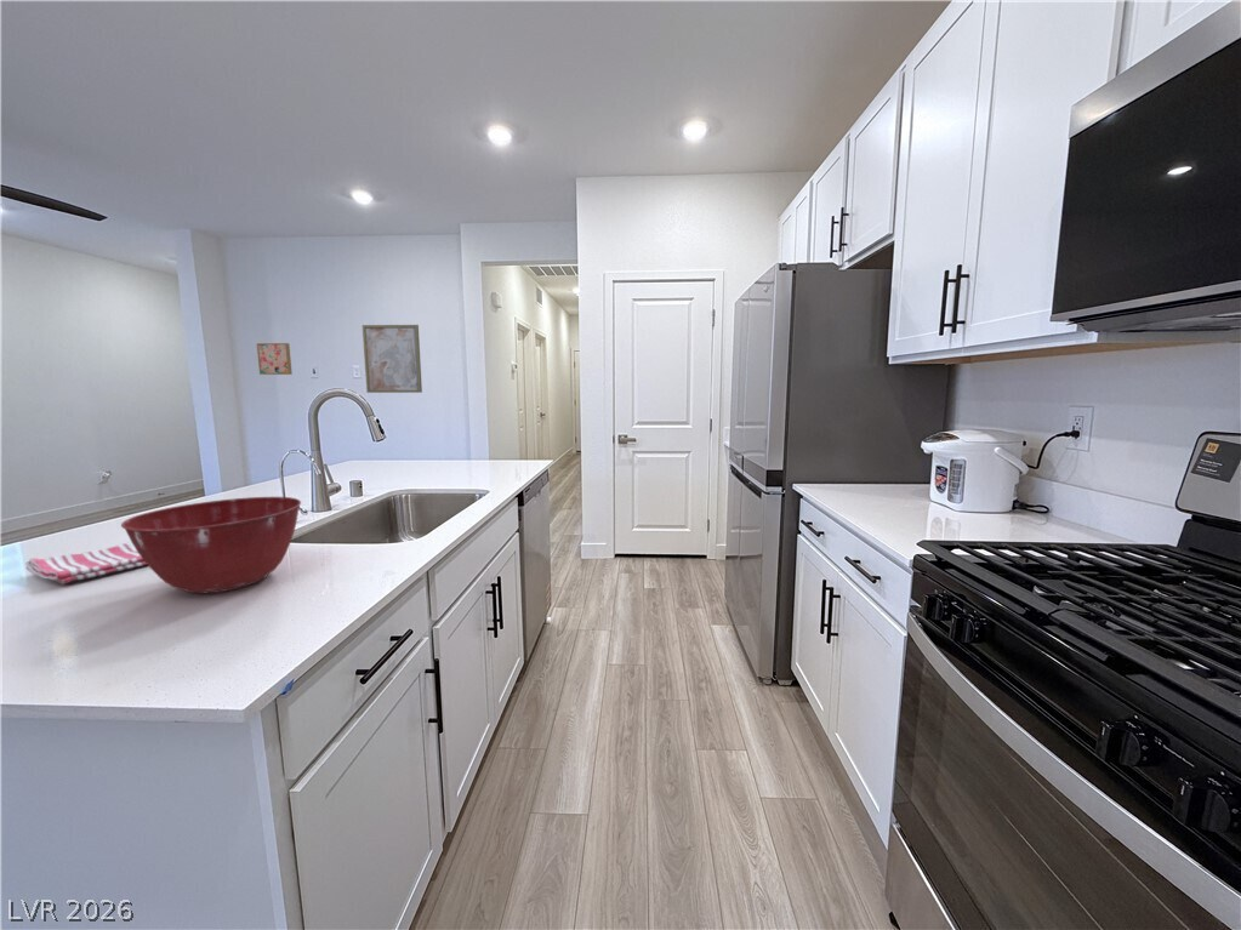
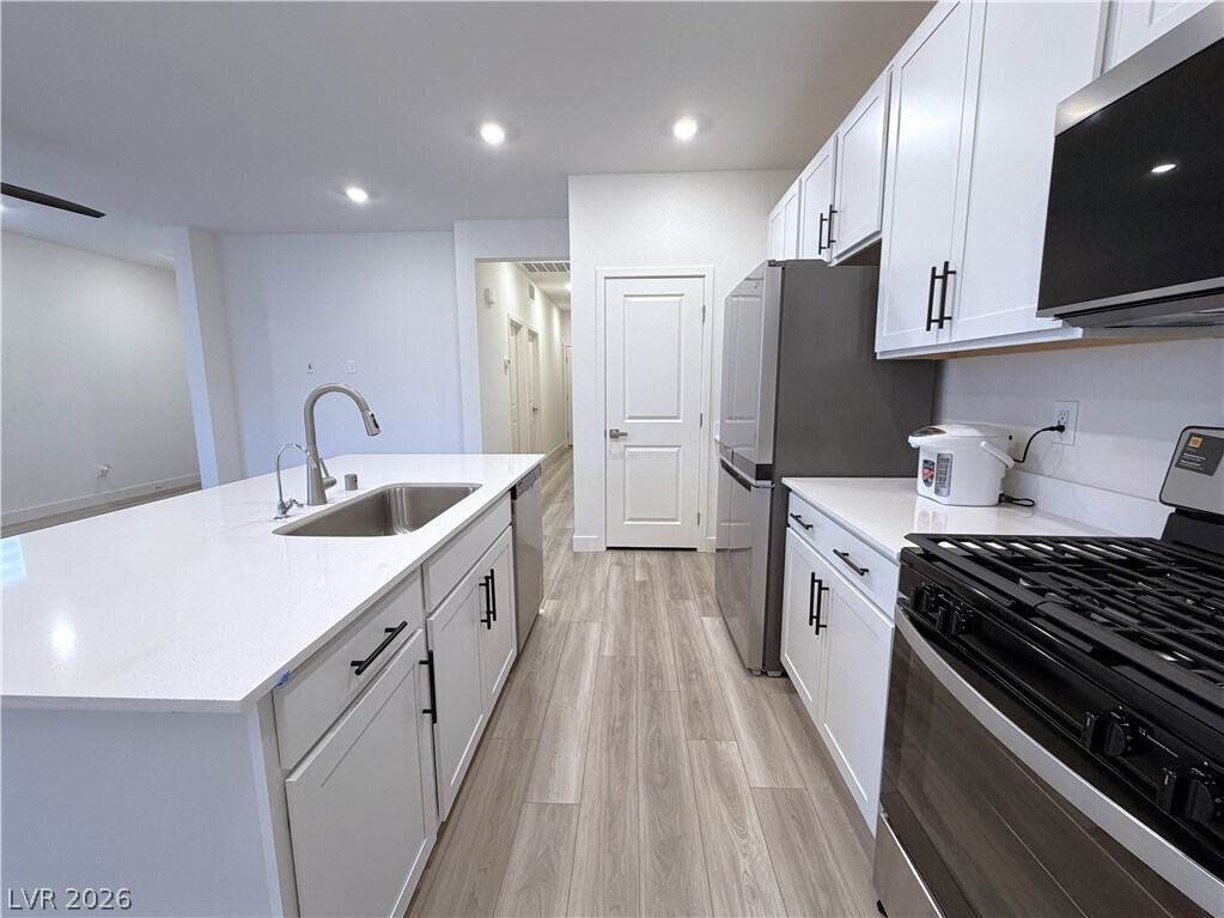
- mixing bowl (222, 546)
- dish towel (114, 557)
- wall art (274, 359)
- wall art (392, 359)
